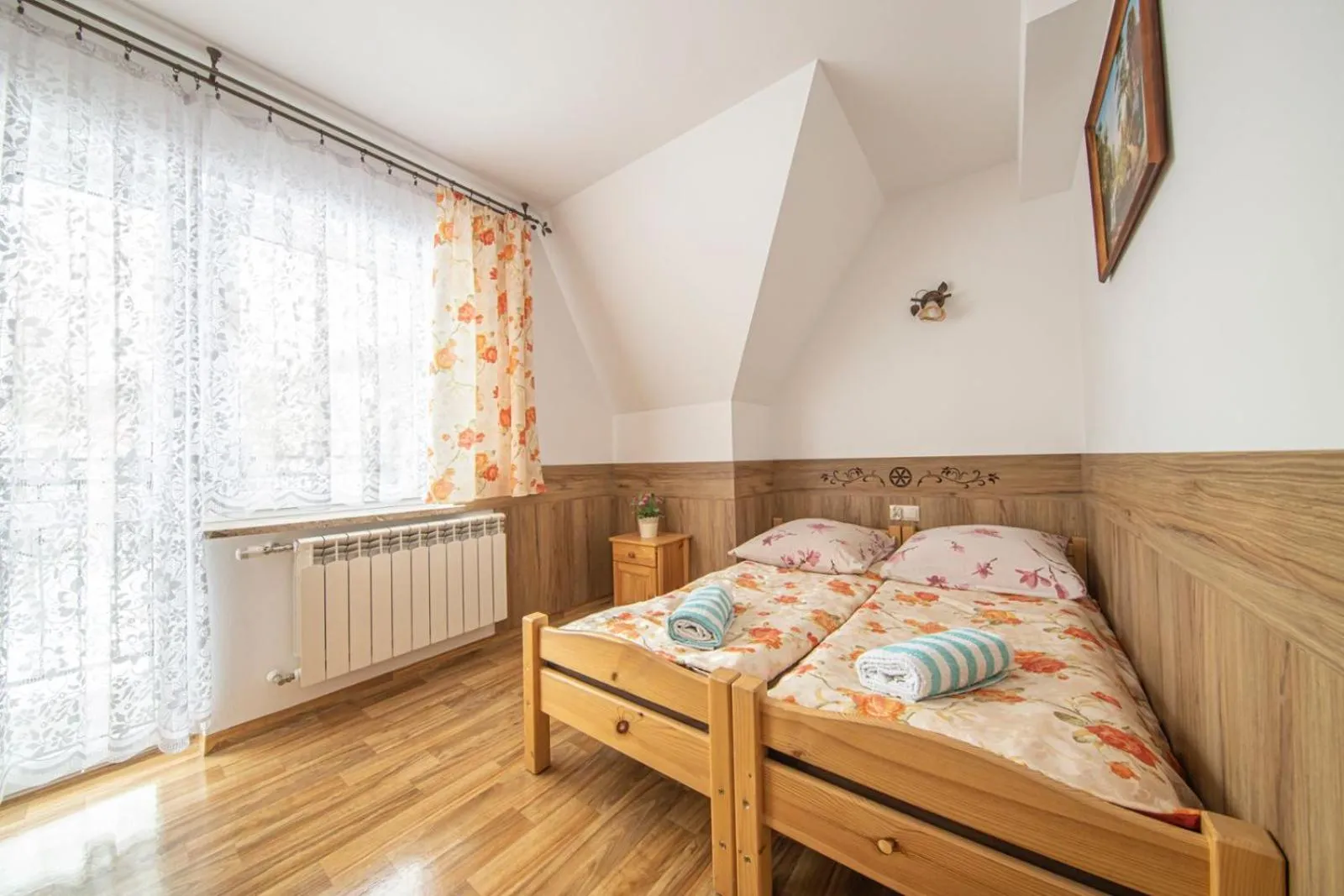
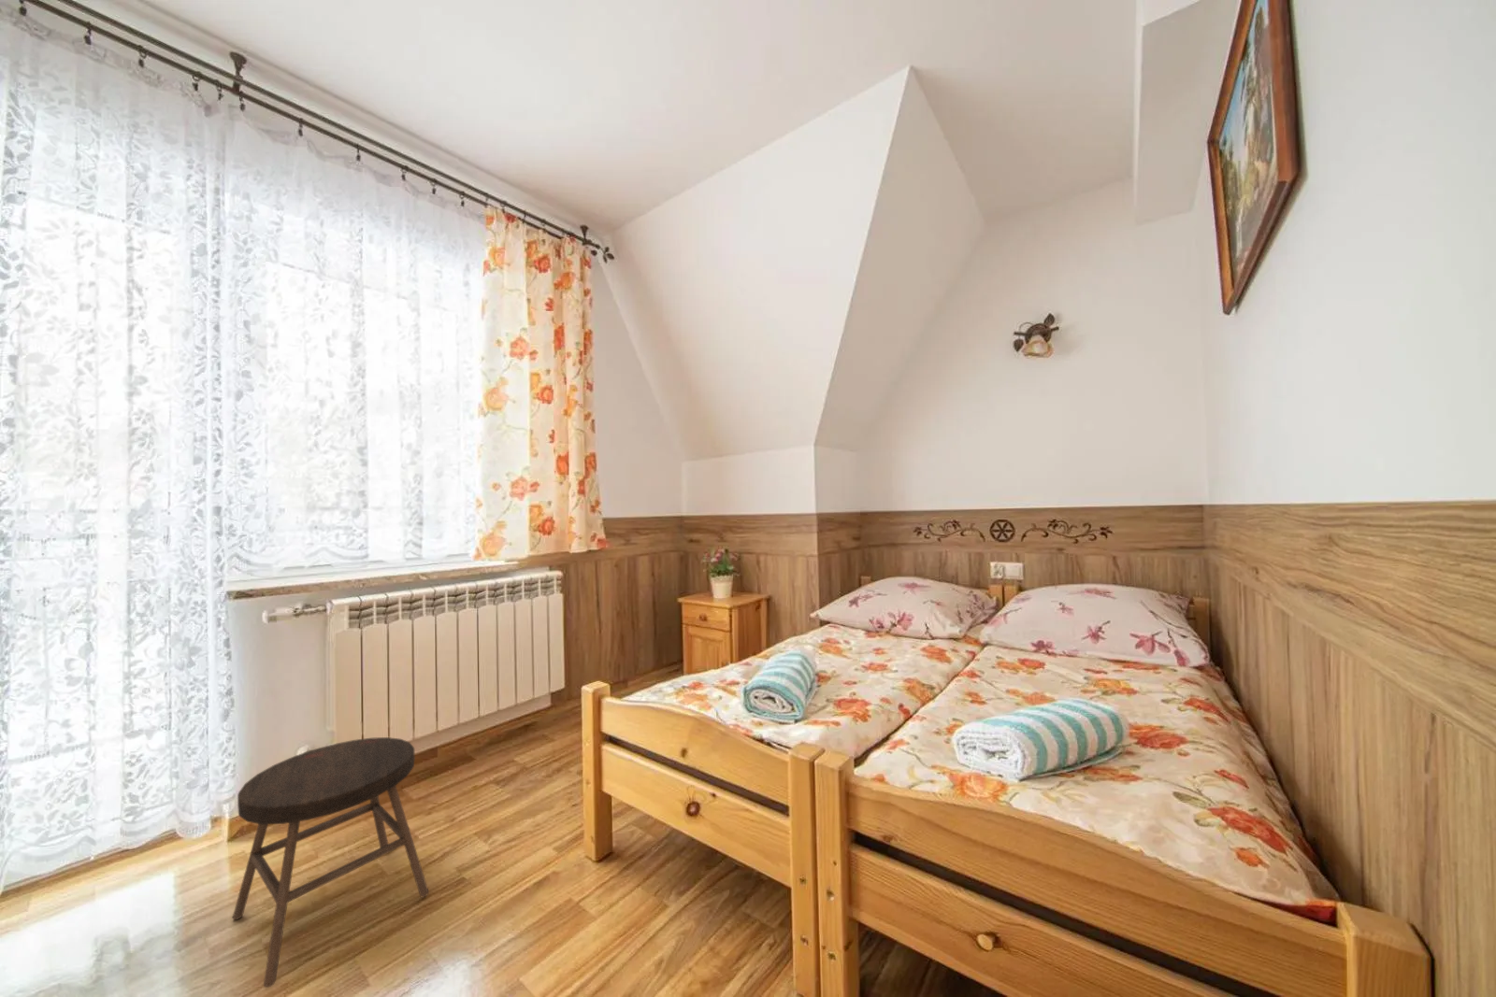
+ stool (329, 828)
